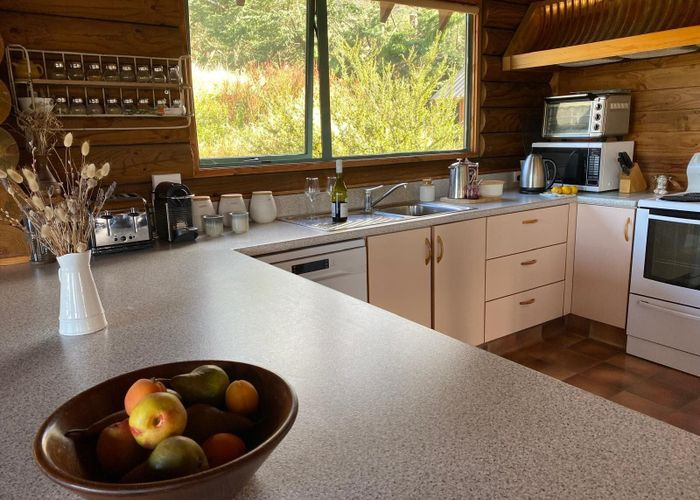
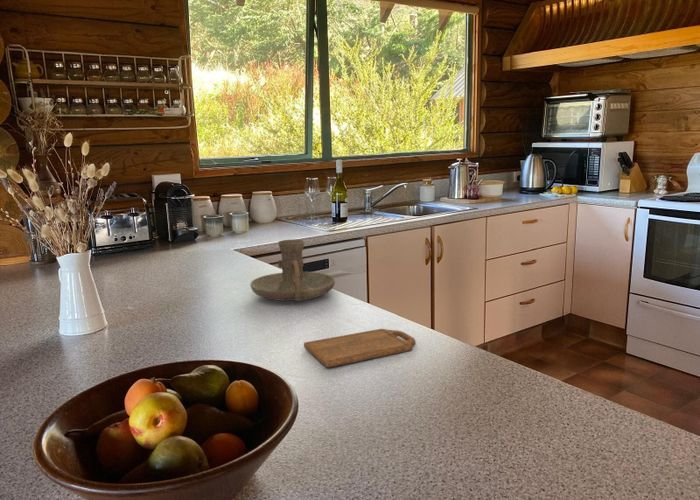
+ candle holder (293, 271)
+ cutting board (363, 345)
